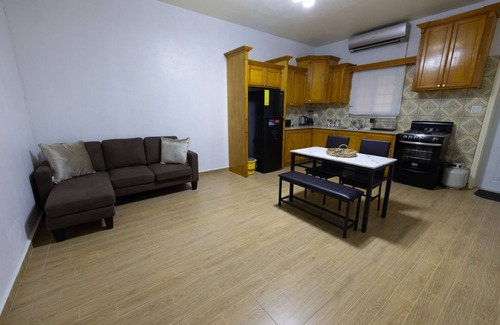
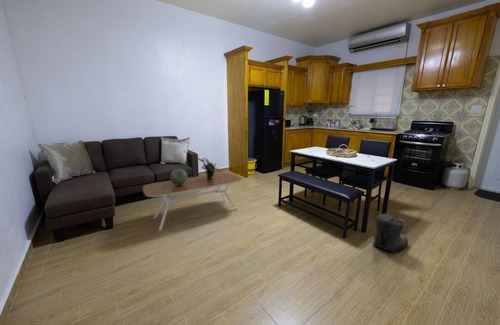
+ potted plant (208, 169)
+ decorative sphere (178, 177)
+ coffee table (196, 195)
+ boots (391, 230)
